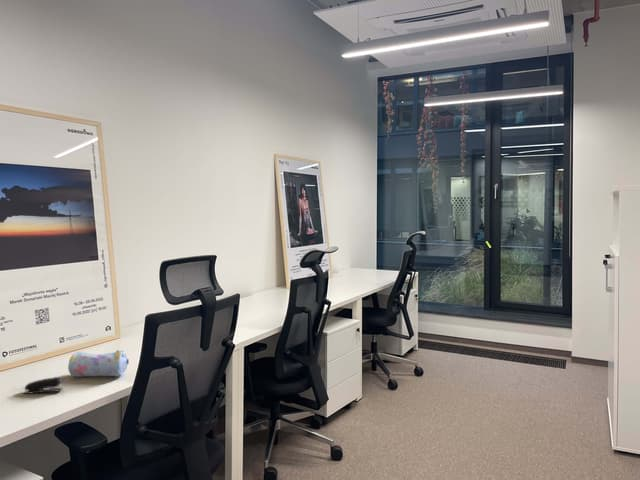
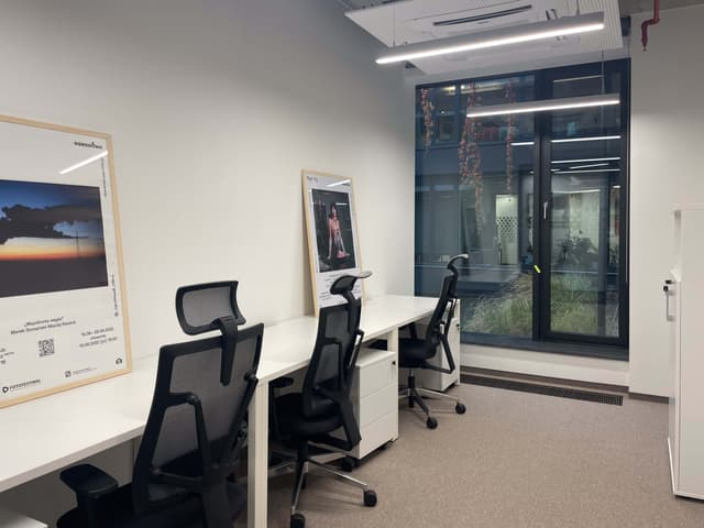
- stapler (42, 384)
- pencil case (98, 363)
